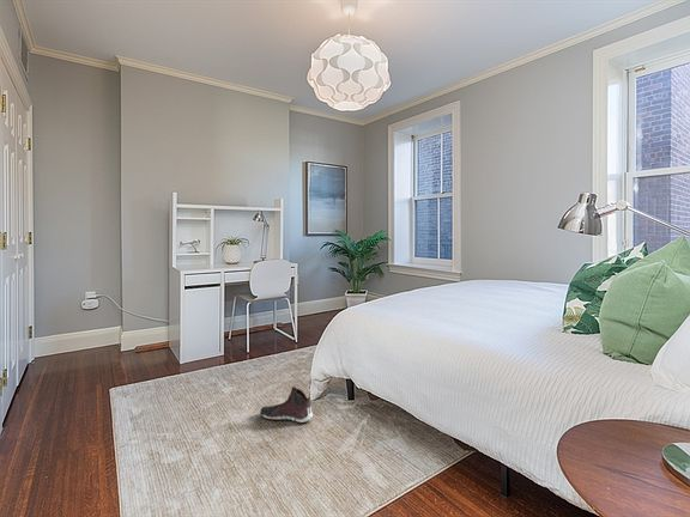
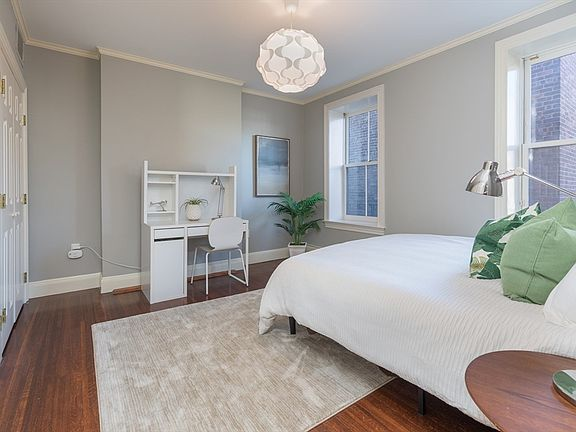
- sneaker (286, 401)
